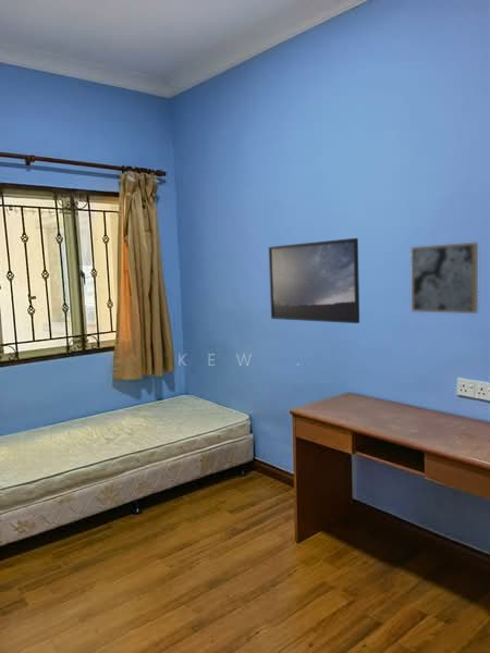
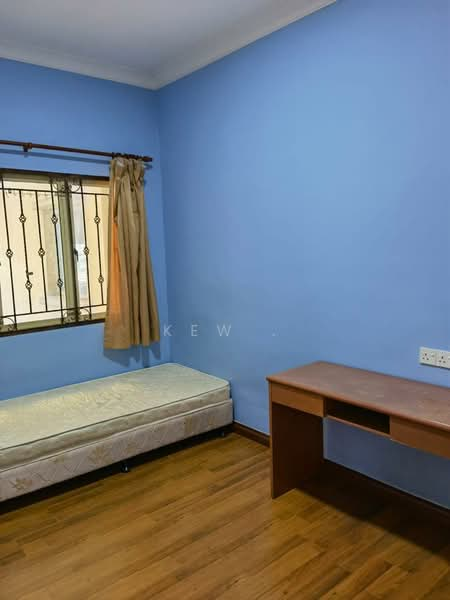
- wall art (442, 279)
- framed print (310, 282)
